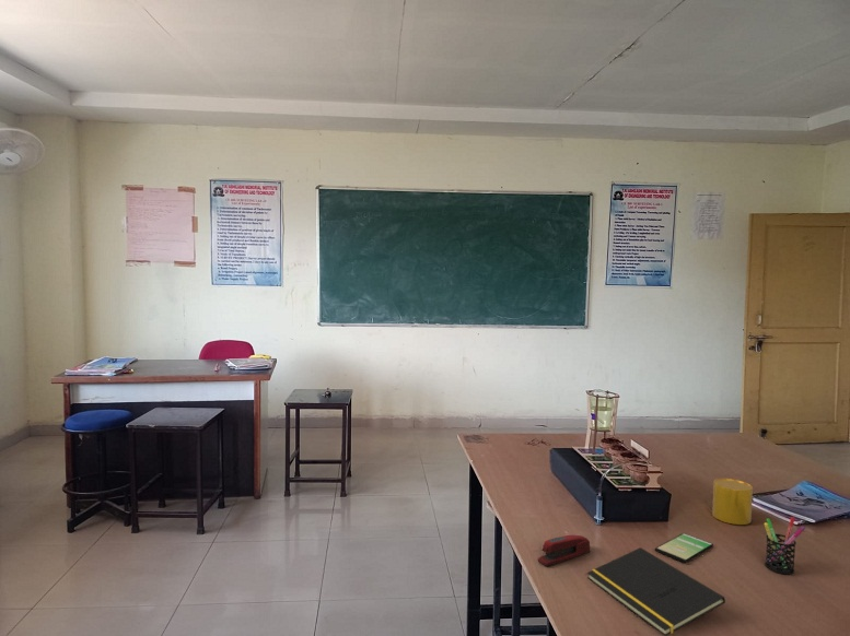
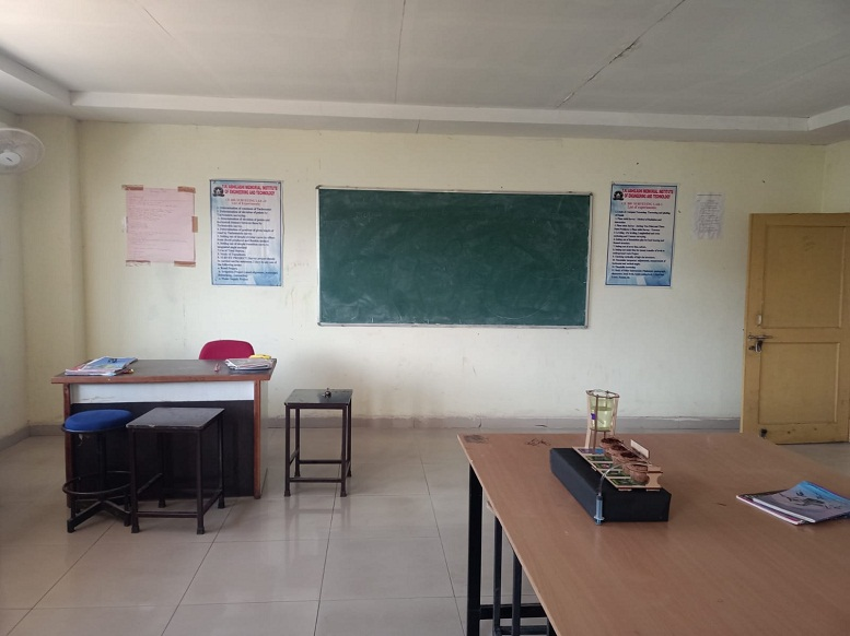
- cup (732, 500)
- notepad (651, 587)
- pen holder (779, 541)
- stapler (564, 545)
- smartphone (687, 547)
